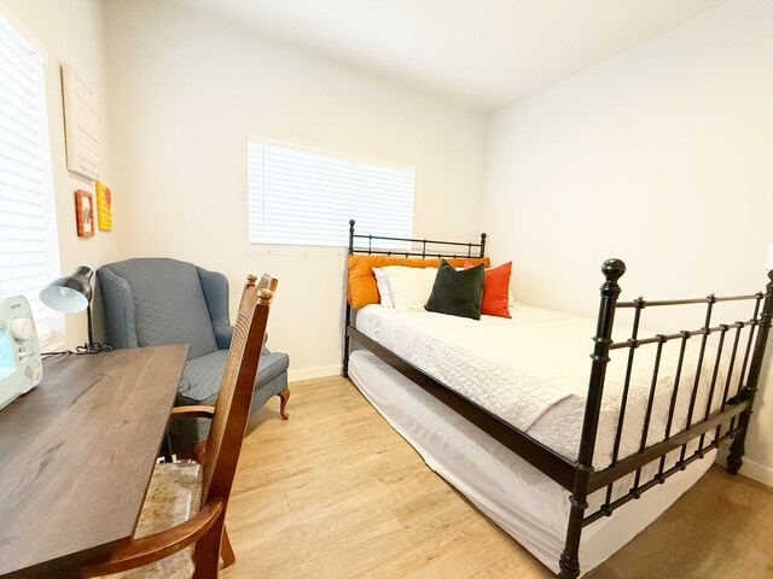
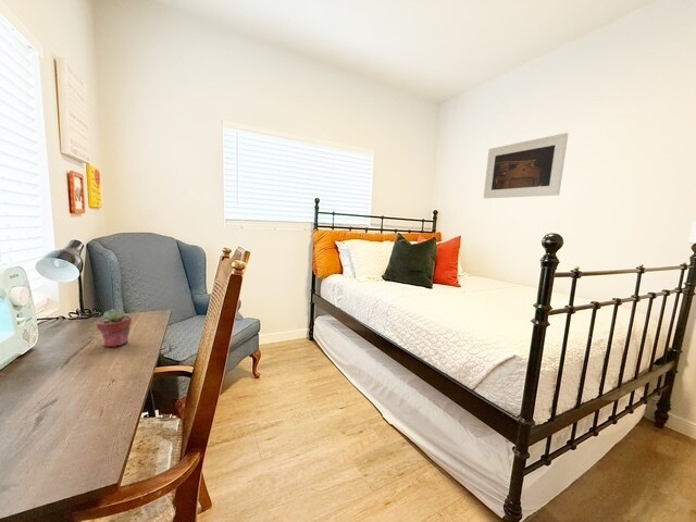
+ potted succulent (114, 326)
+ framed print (520, 170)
